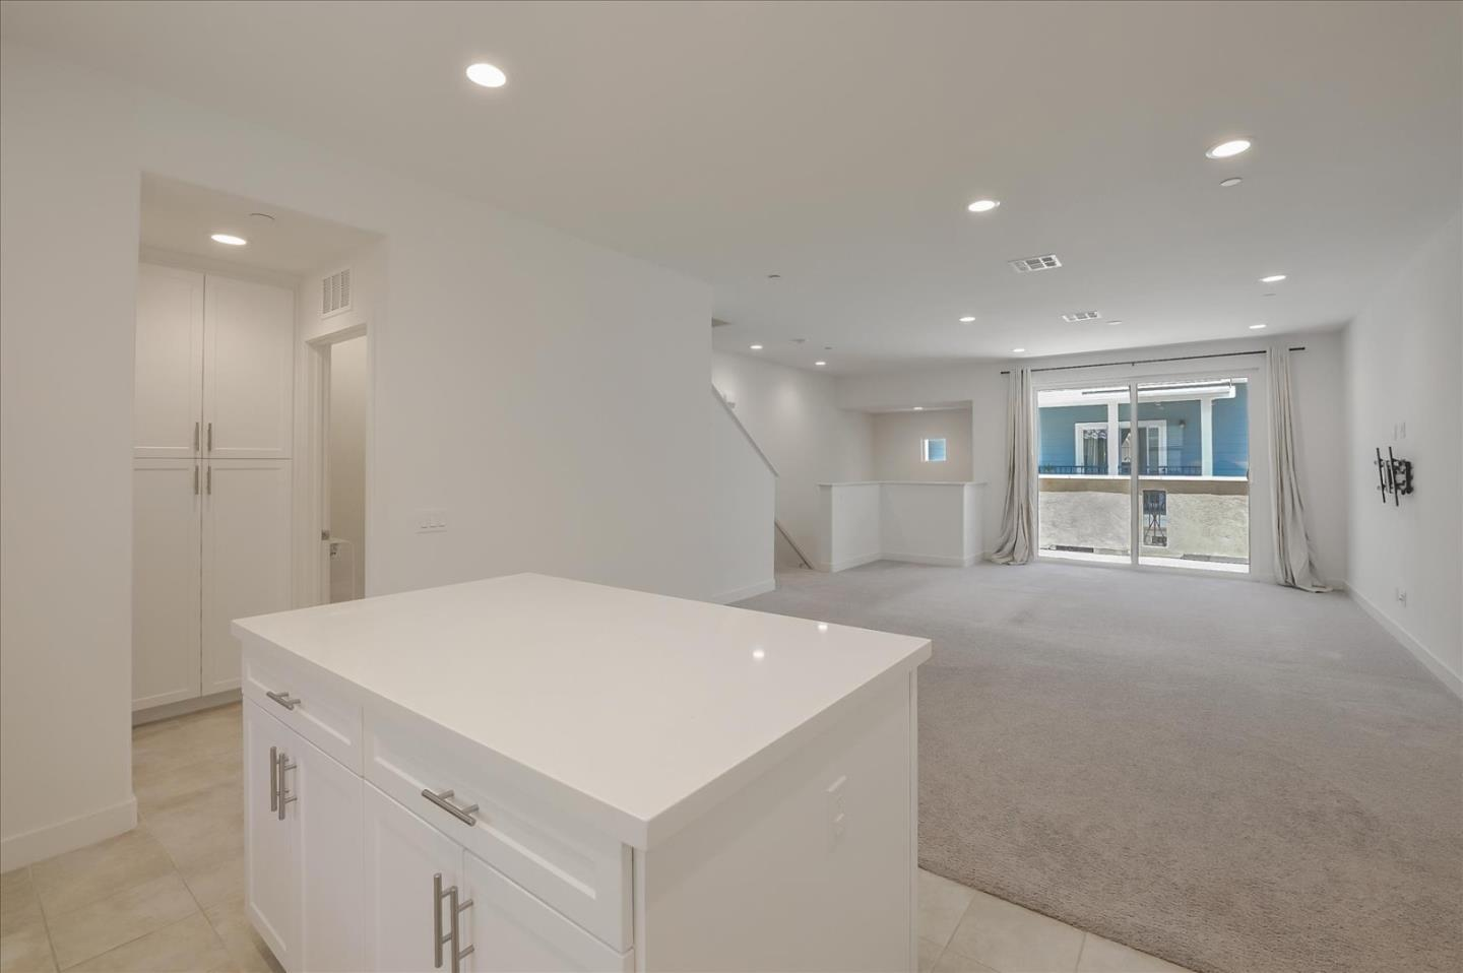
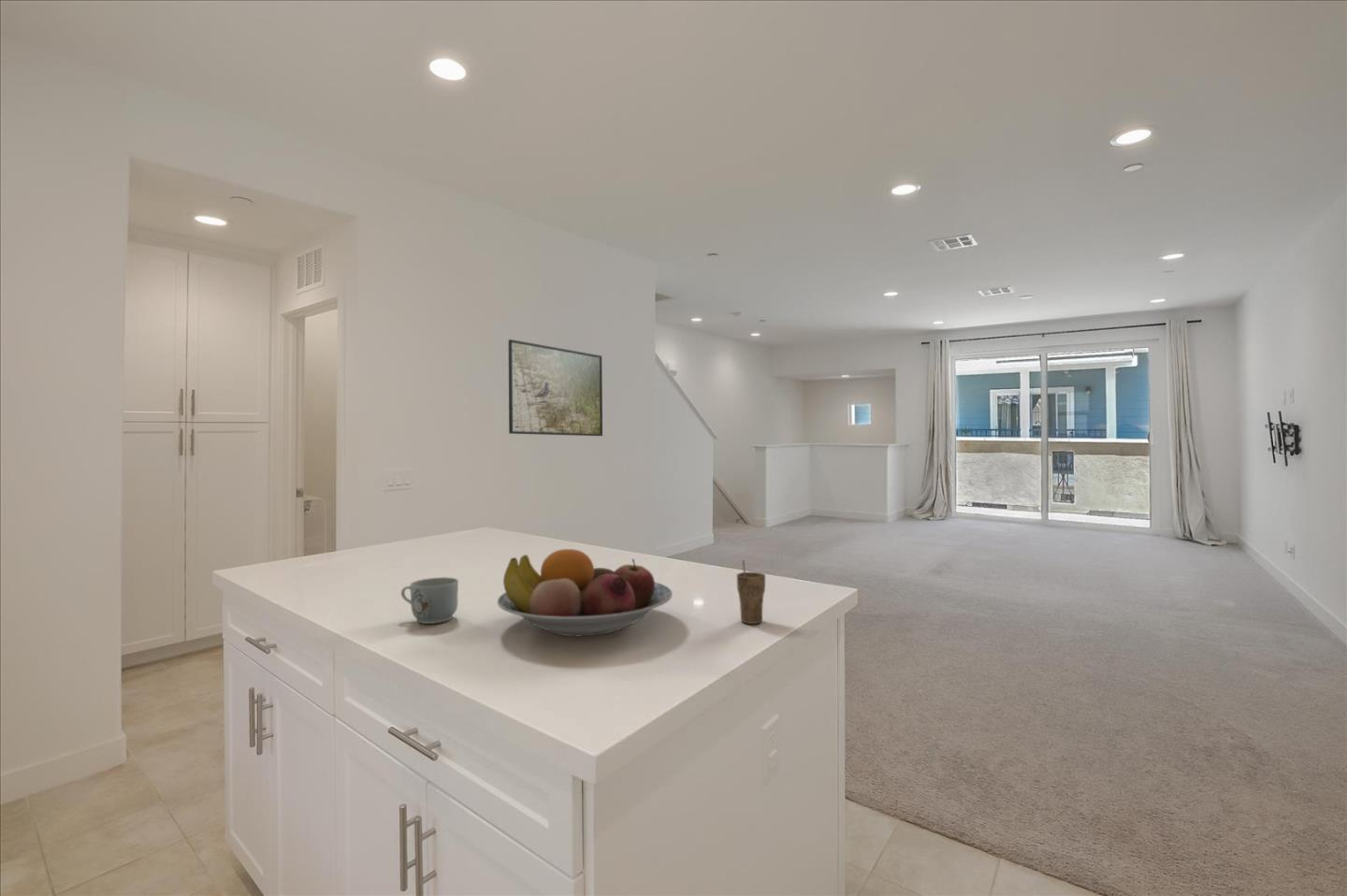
+ mug (428, 600)
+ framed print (558, 391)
+ fruit bowl (587, 586)
+ cup (751, 591)
